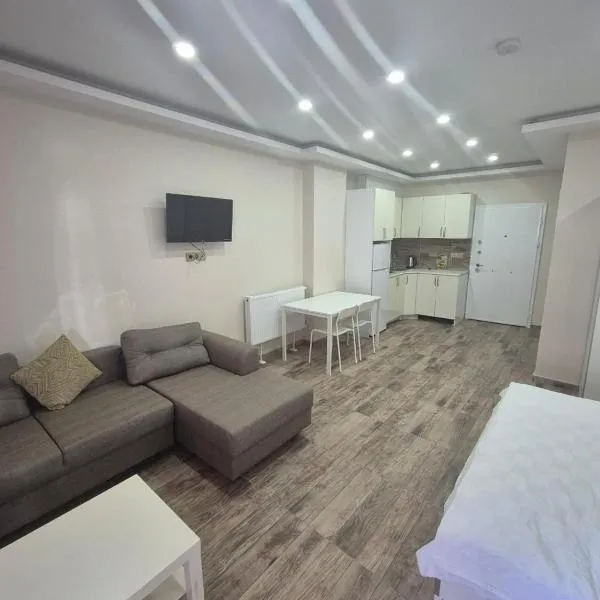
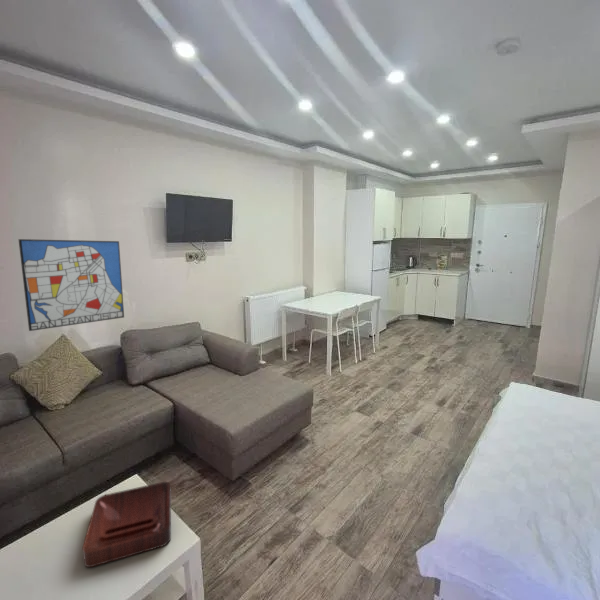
+ wall art (77, 282)
+ decorative tray (132, 518)
